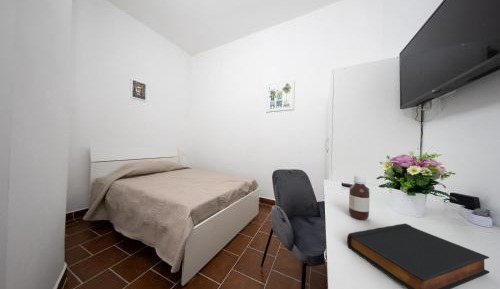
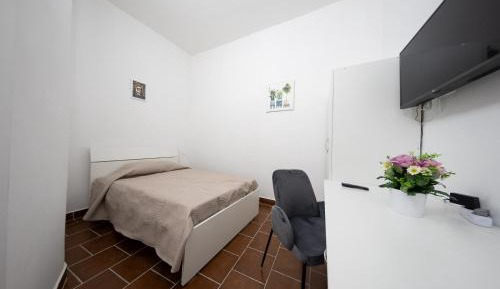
- bottle (359, 196)
- book (410, 251)
